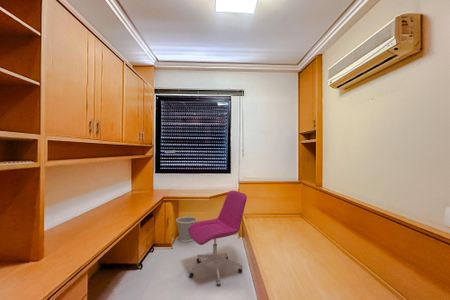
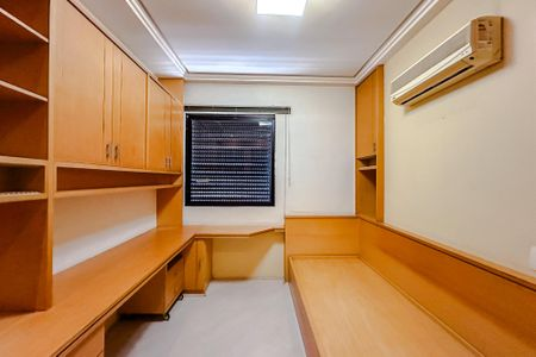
- wastebasket (186, 229)
- office chair (215, 232)
